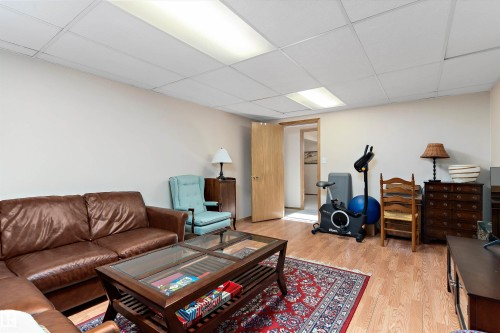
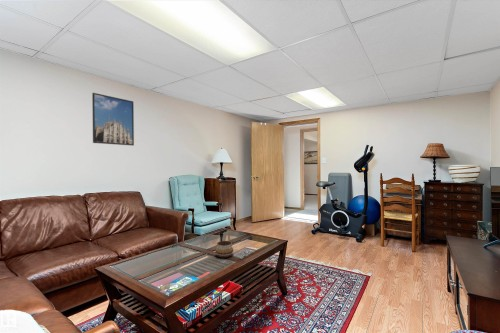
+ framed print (114, 120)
+ decorative bowl (224, 249)
